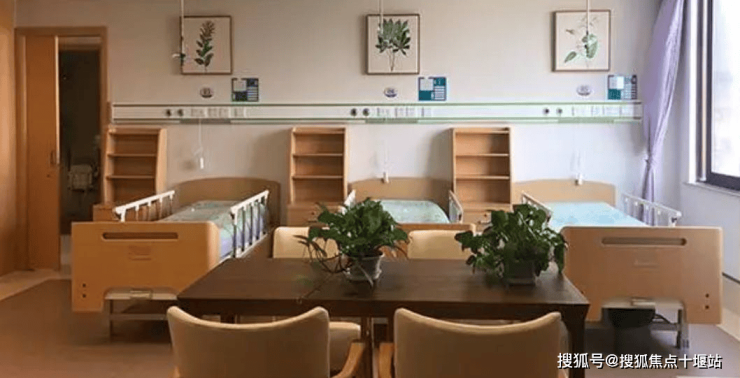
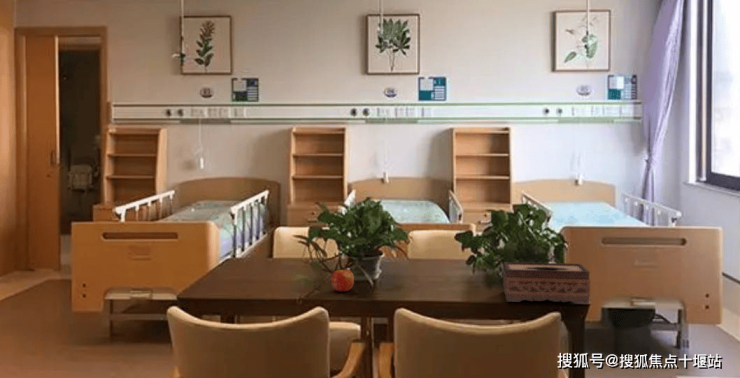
+ apple (342, 278)
+ tissue box (544, 282)
